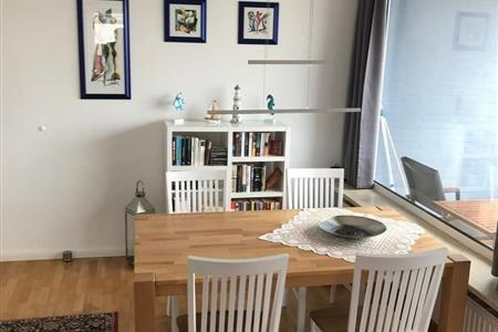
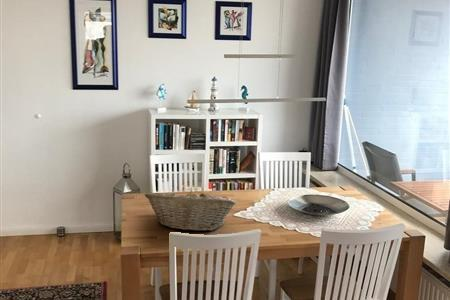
+ fruit basket (190, 205)
